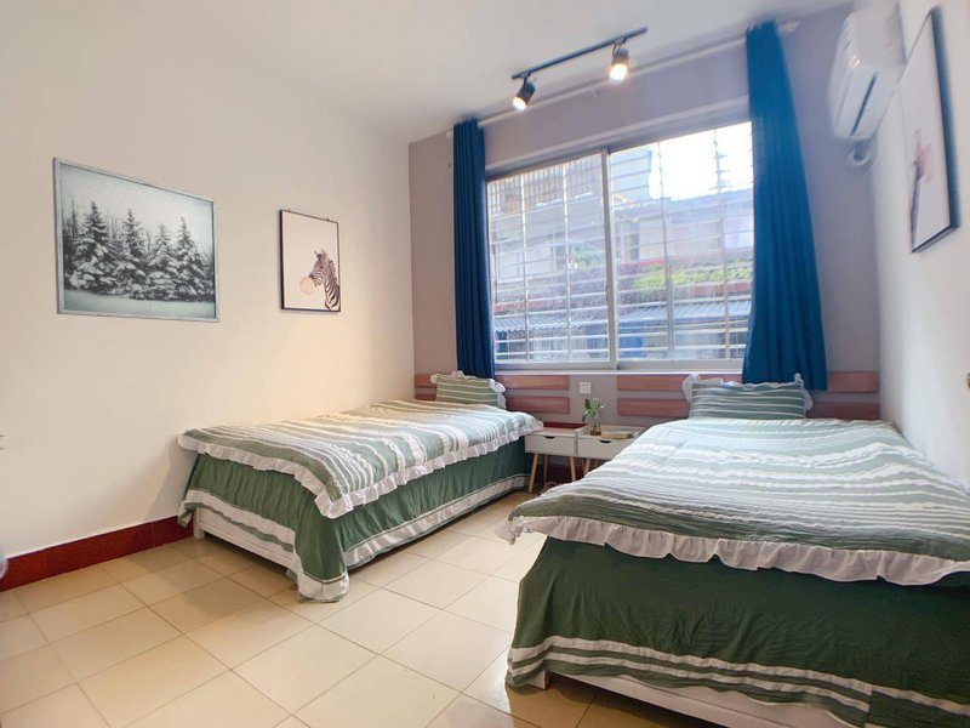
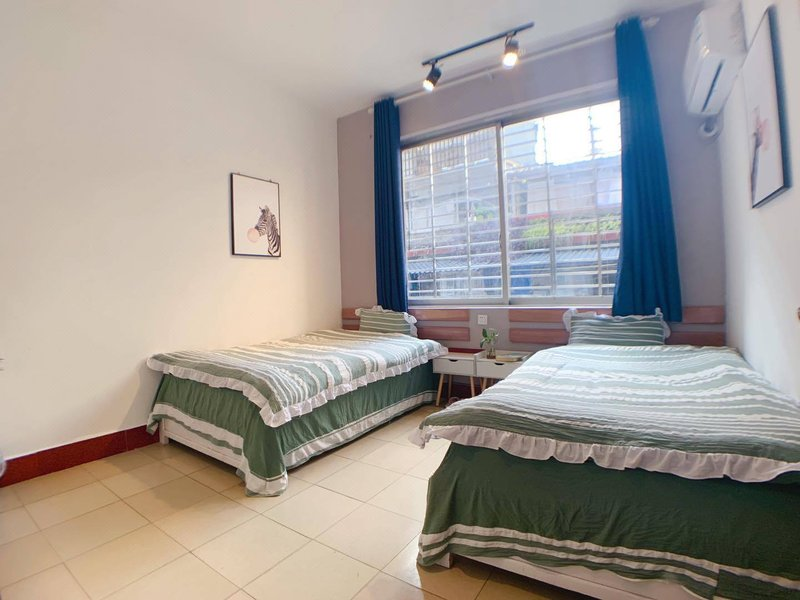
- wall art (146, 250)
